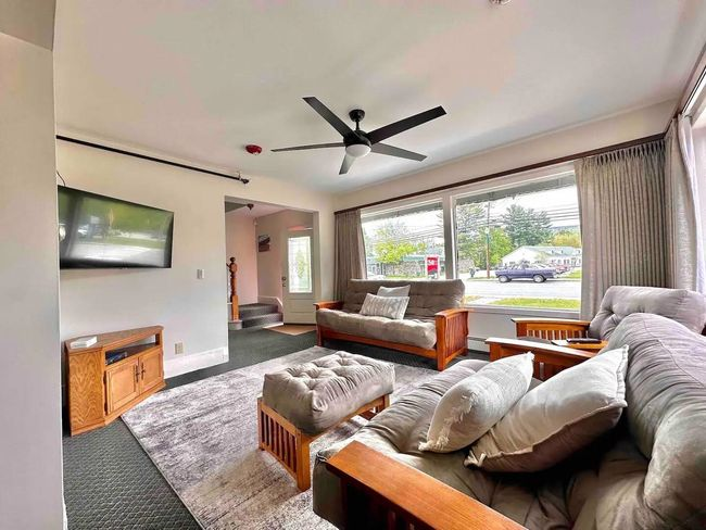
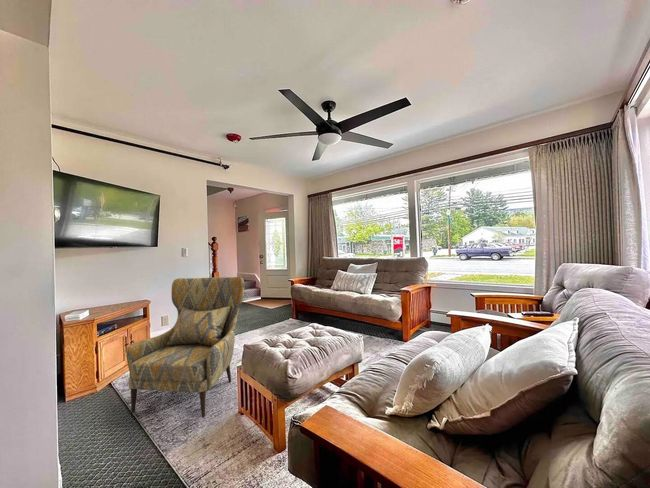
+ armchair (193, 335)
